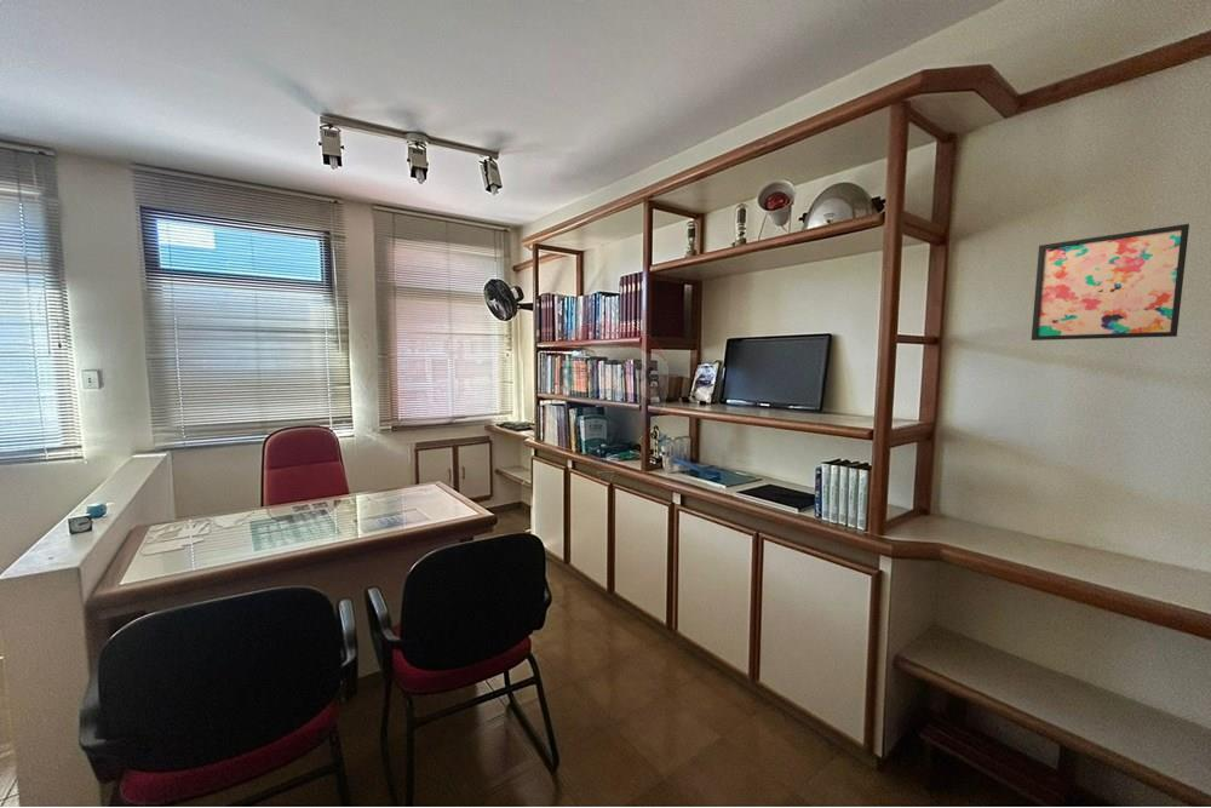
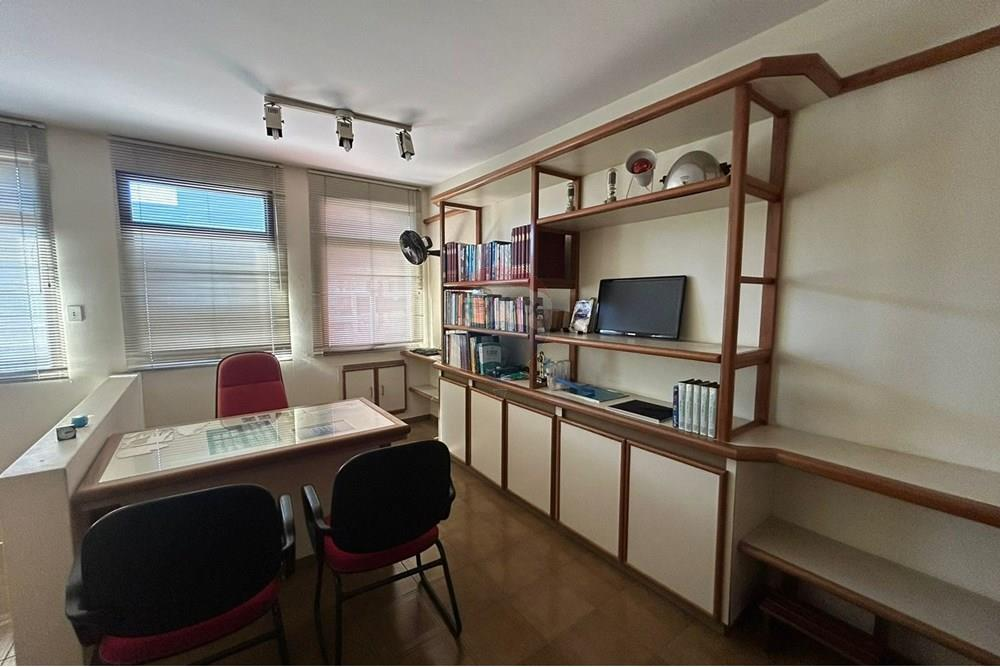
- wall art (1102, 287)
